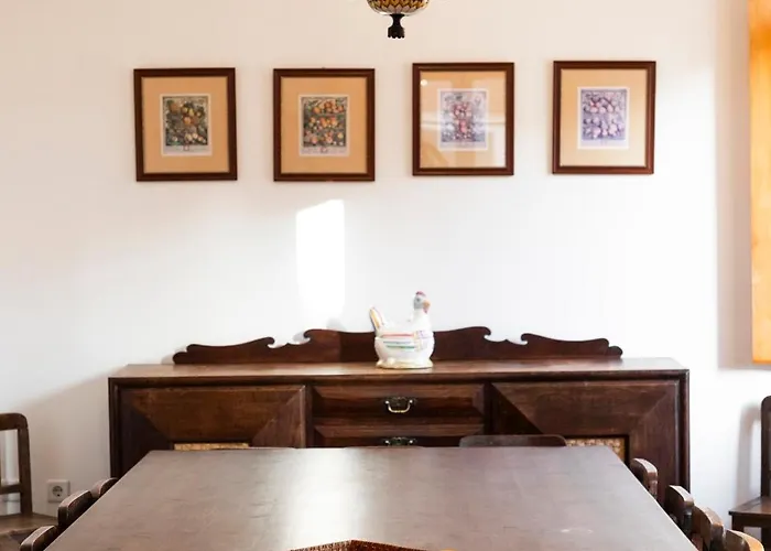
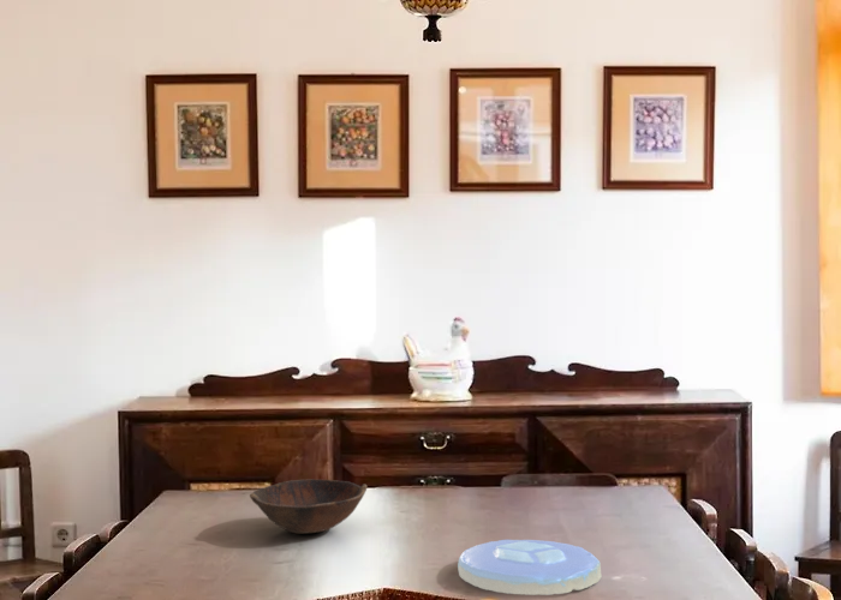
+ plate (529, 560)
+ bowl (309, 509)
